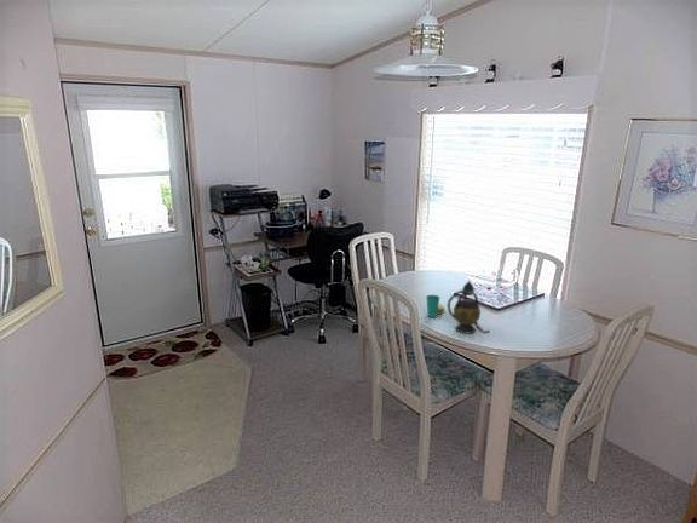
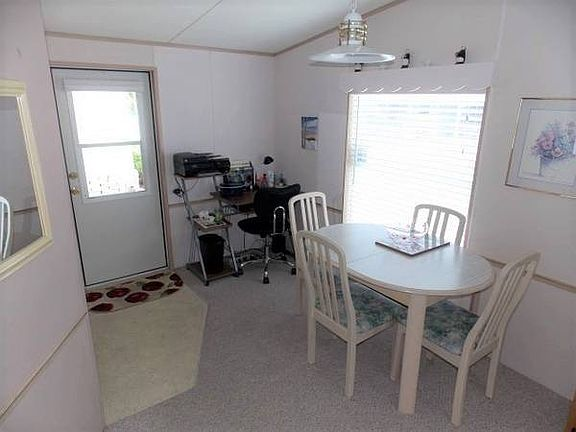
- teapot (471, 308)
- cup (434, 304)
